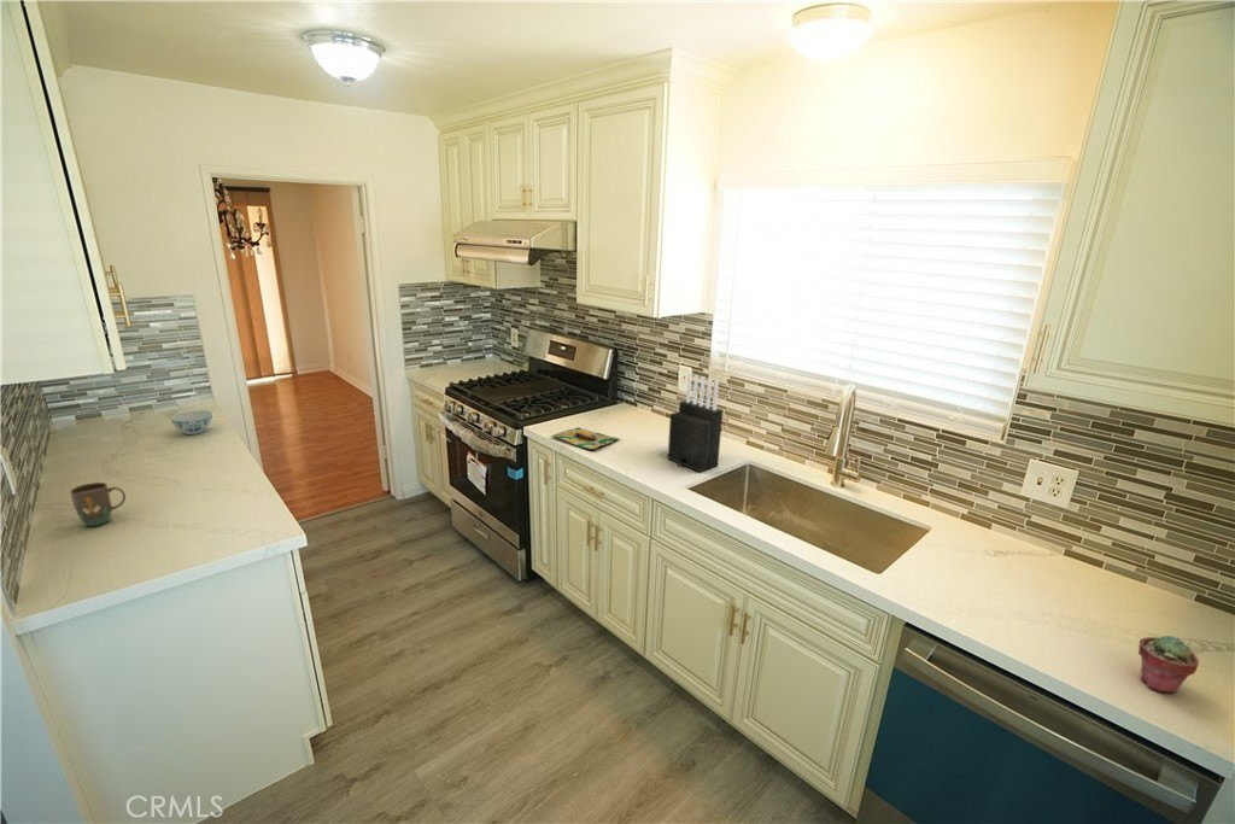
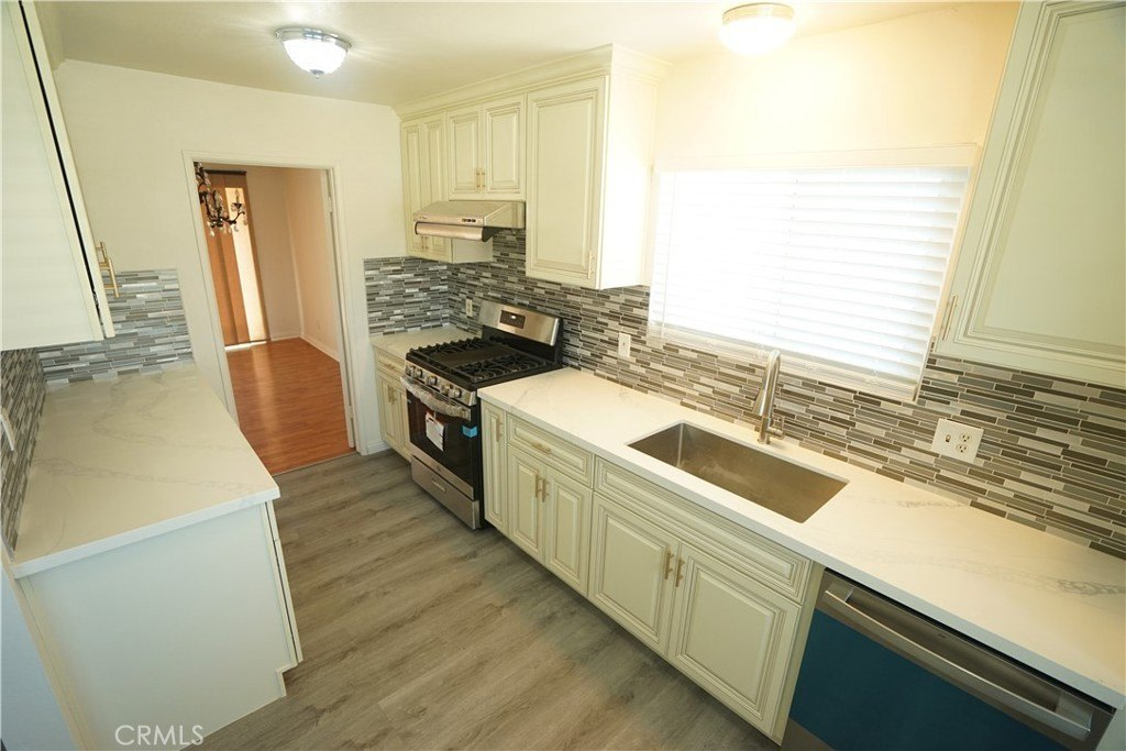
- potted succulent (1165, 660)
- chinaware (193, 423)
- knife block (693, 421)
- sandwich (585, 434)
- mug (100, 503)
